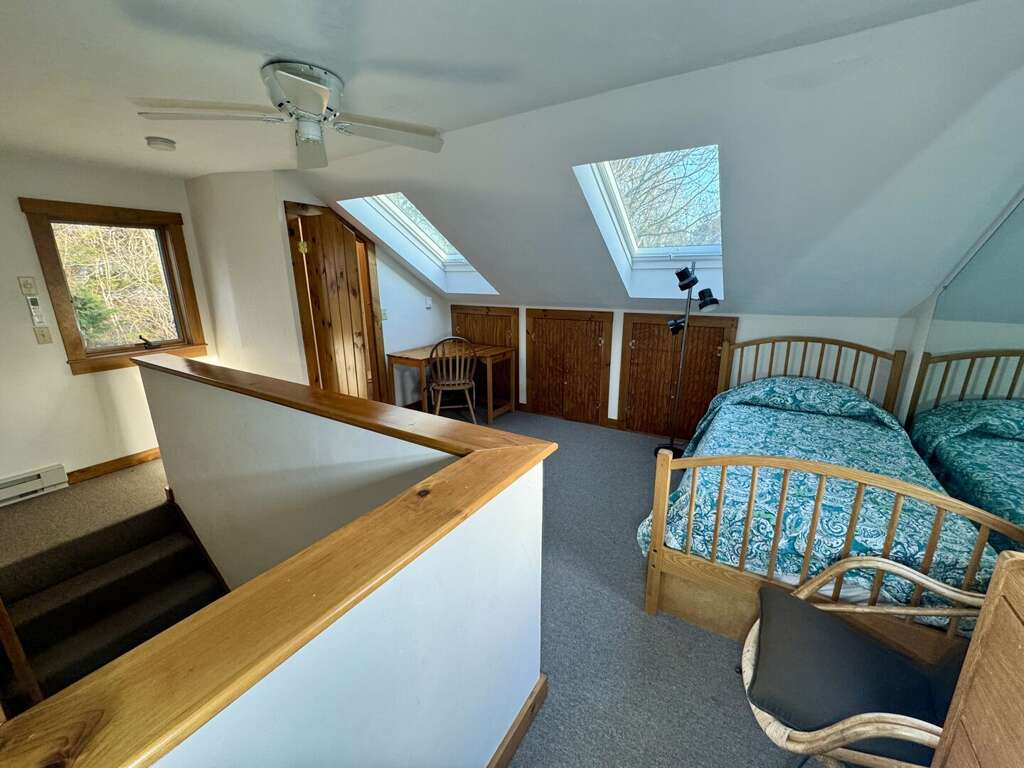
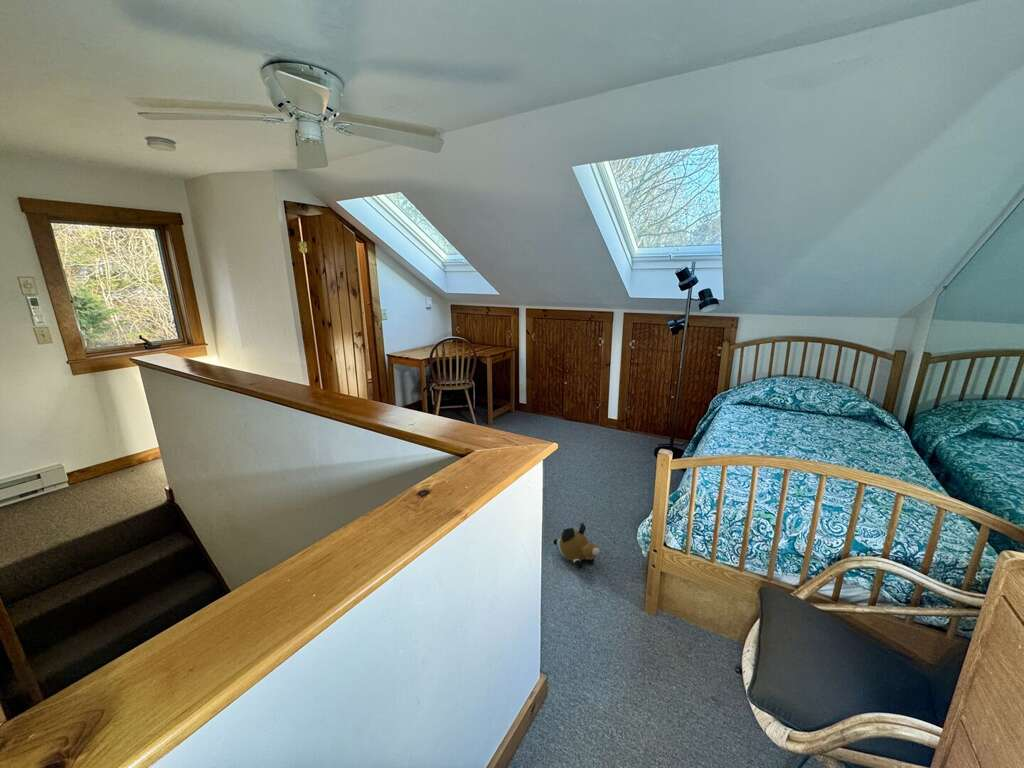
+ plush toy (578, 543)
